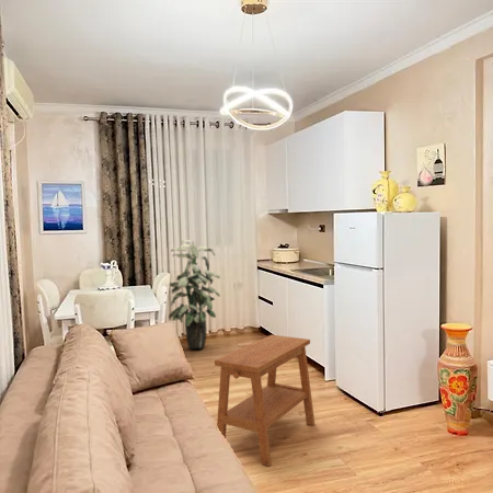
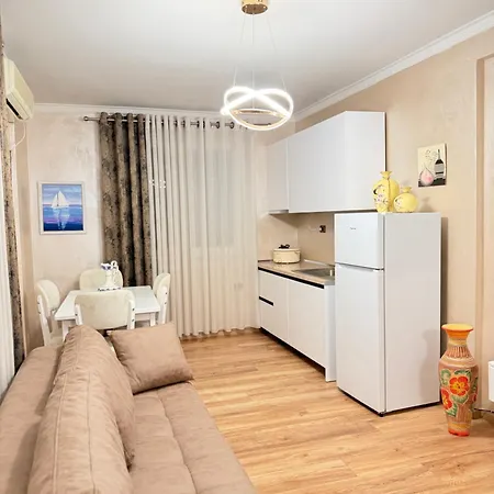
- indoor plant (192, 294)
- side table (266, 392)
